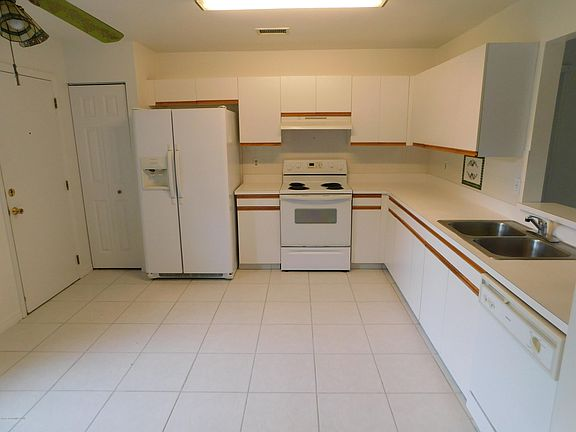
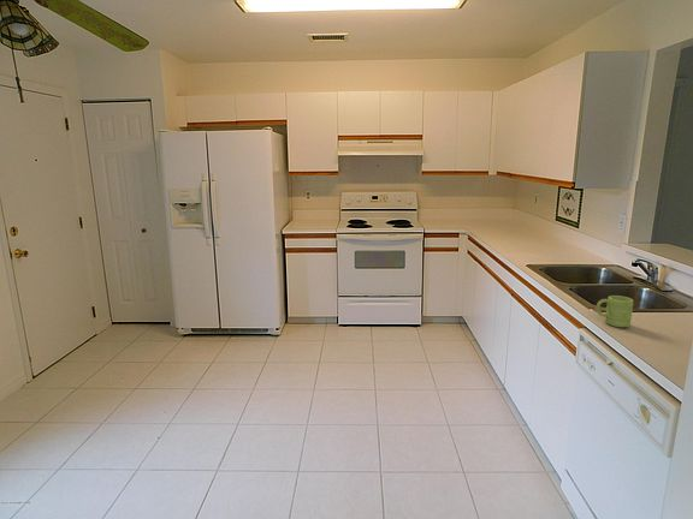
+ mug (612, 310)
